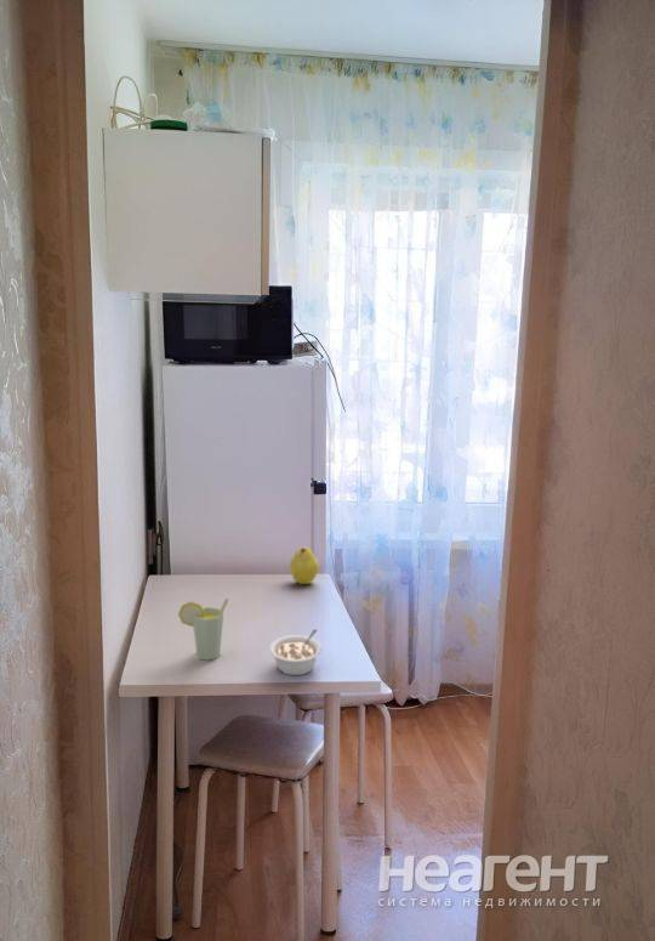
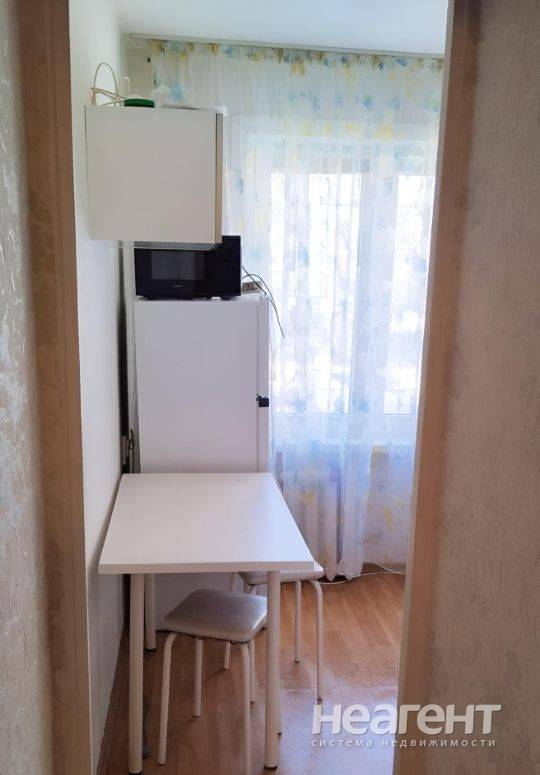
- legume (295, 653)
- fruit (303, 565)
- cup (204, 627)
